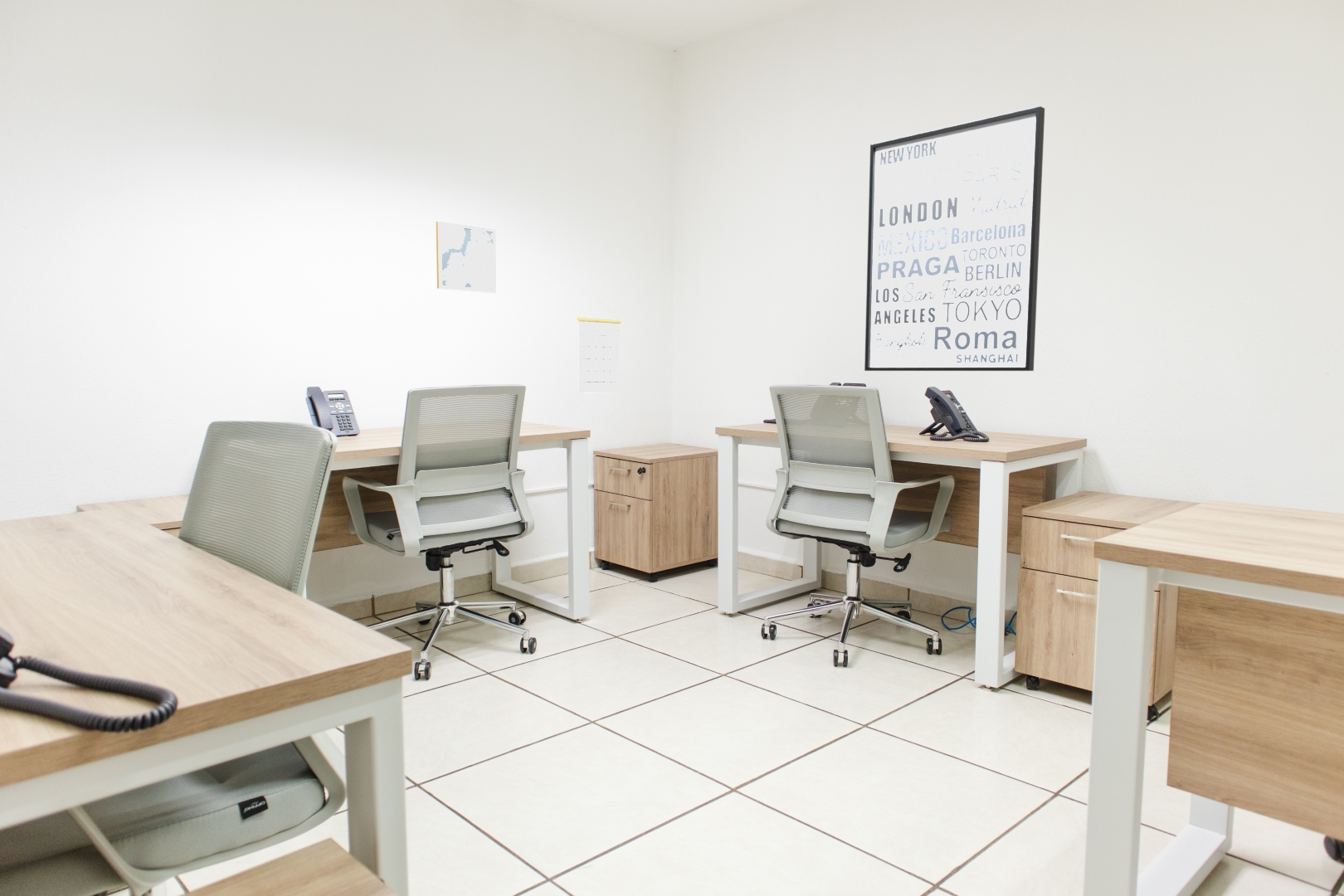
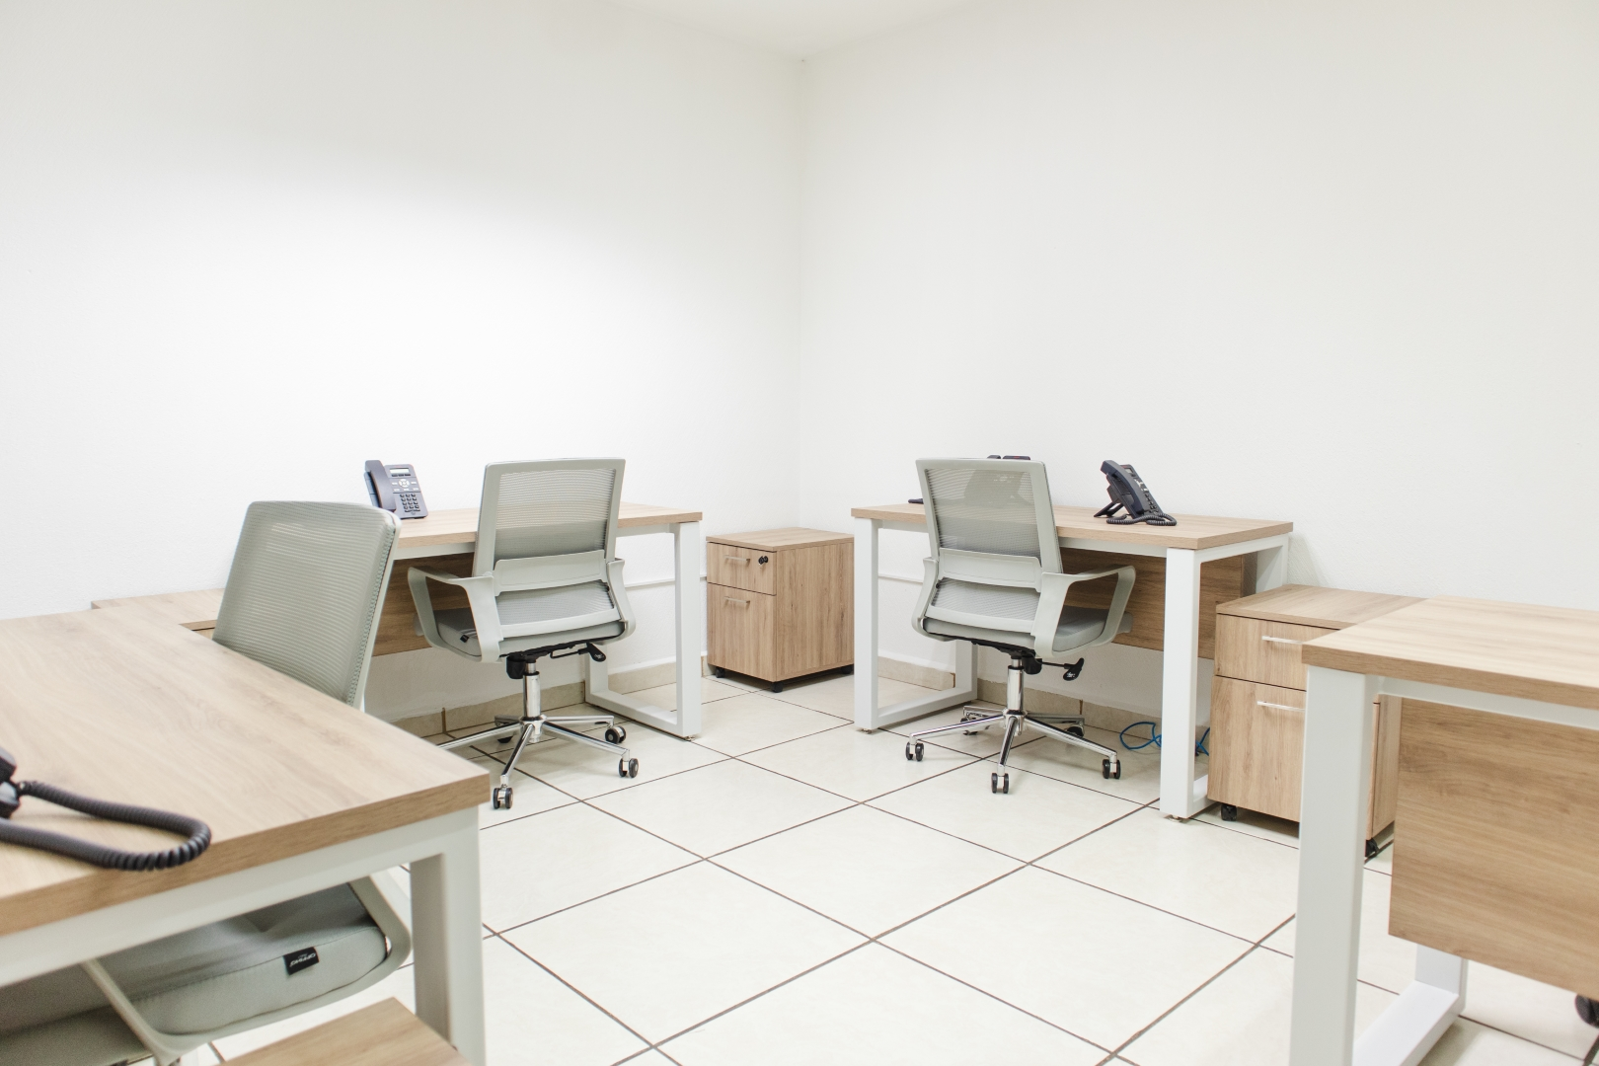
- wall art (947, 251)
- wall art (466, 258)
- calendar (599, 346)
